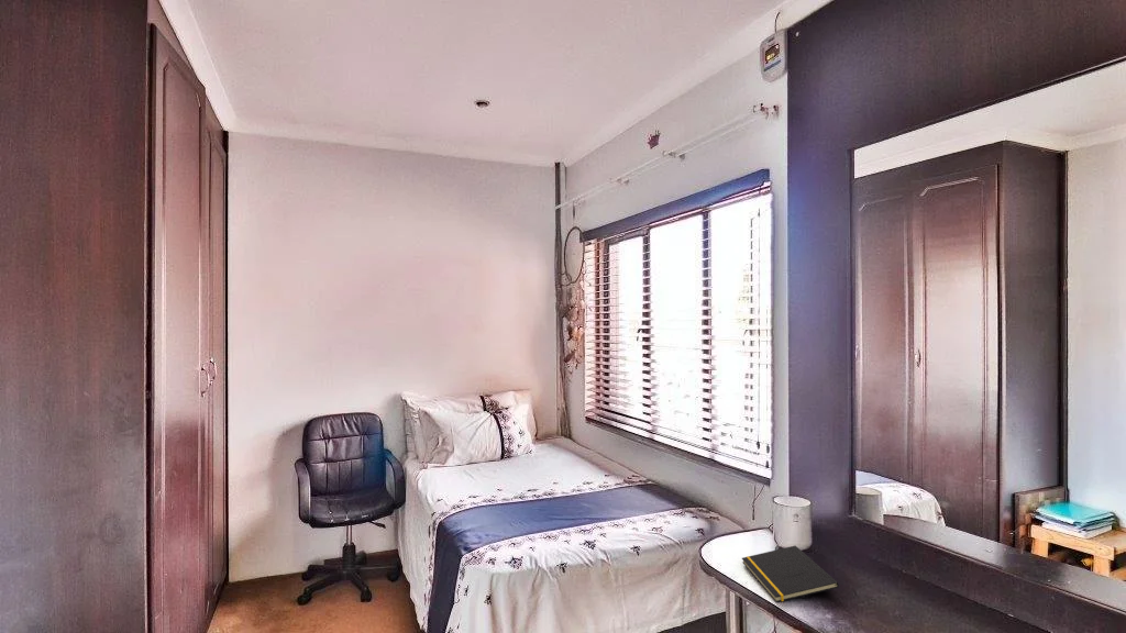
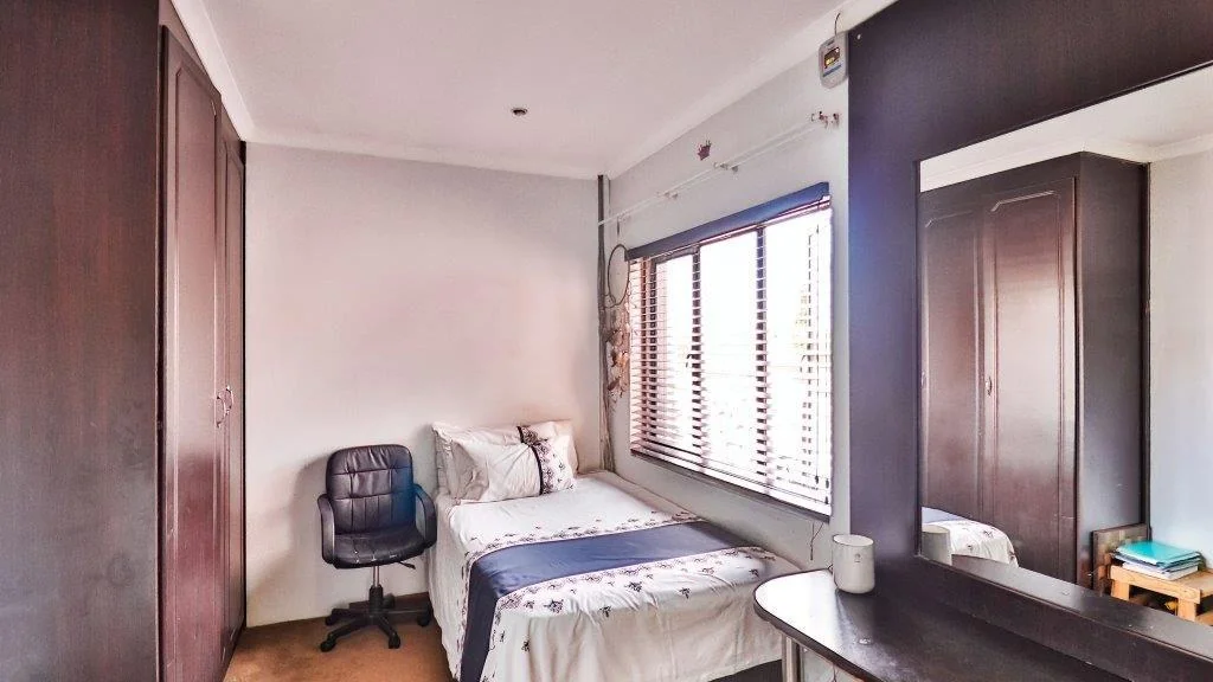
- notepad (786, 571)
